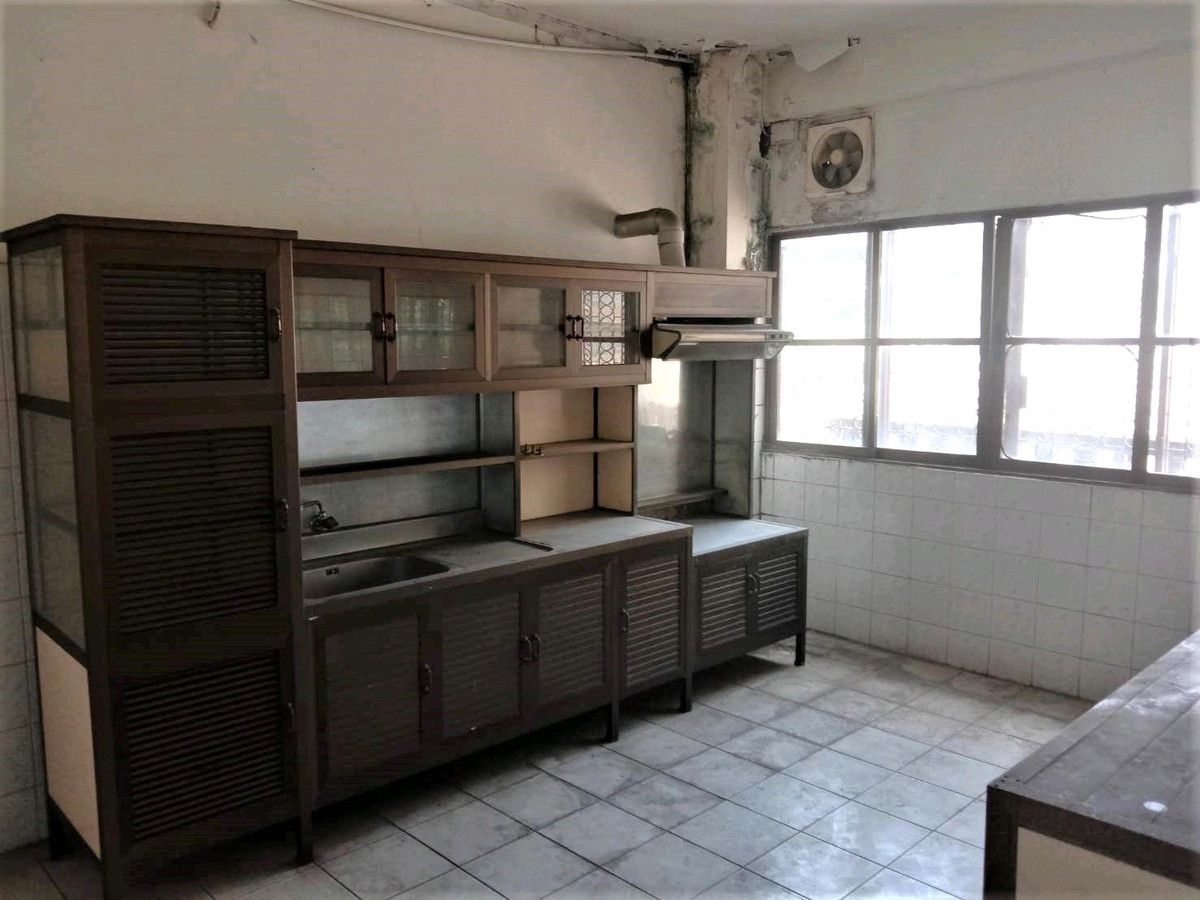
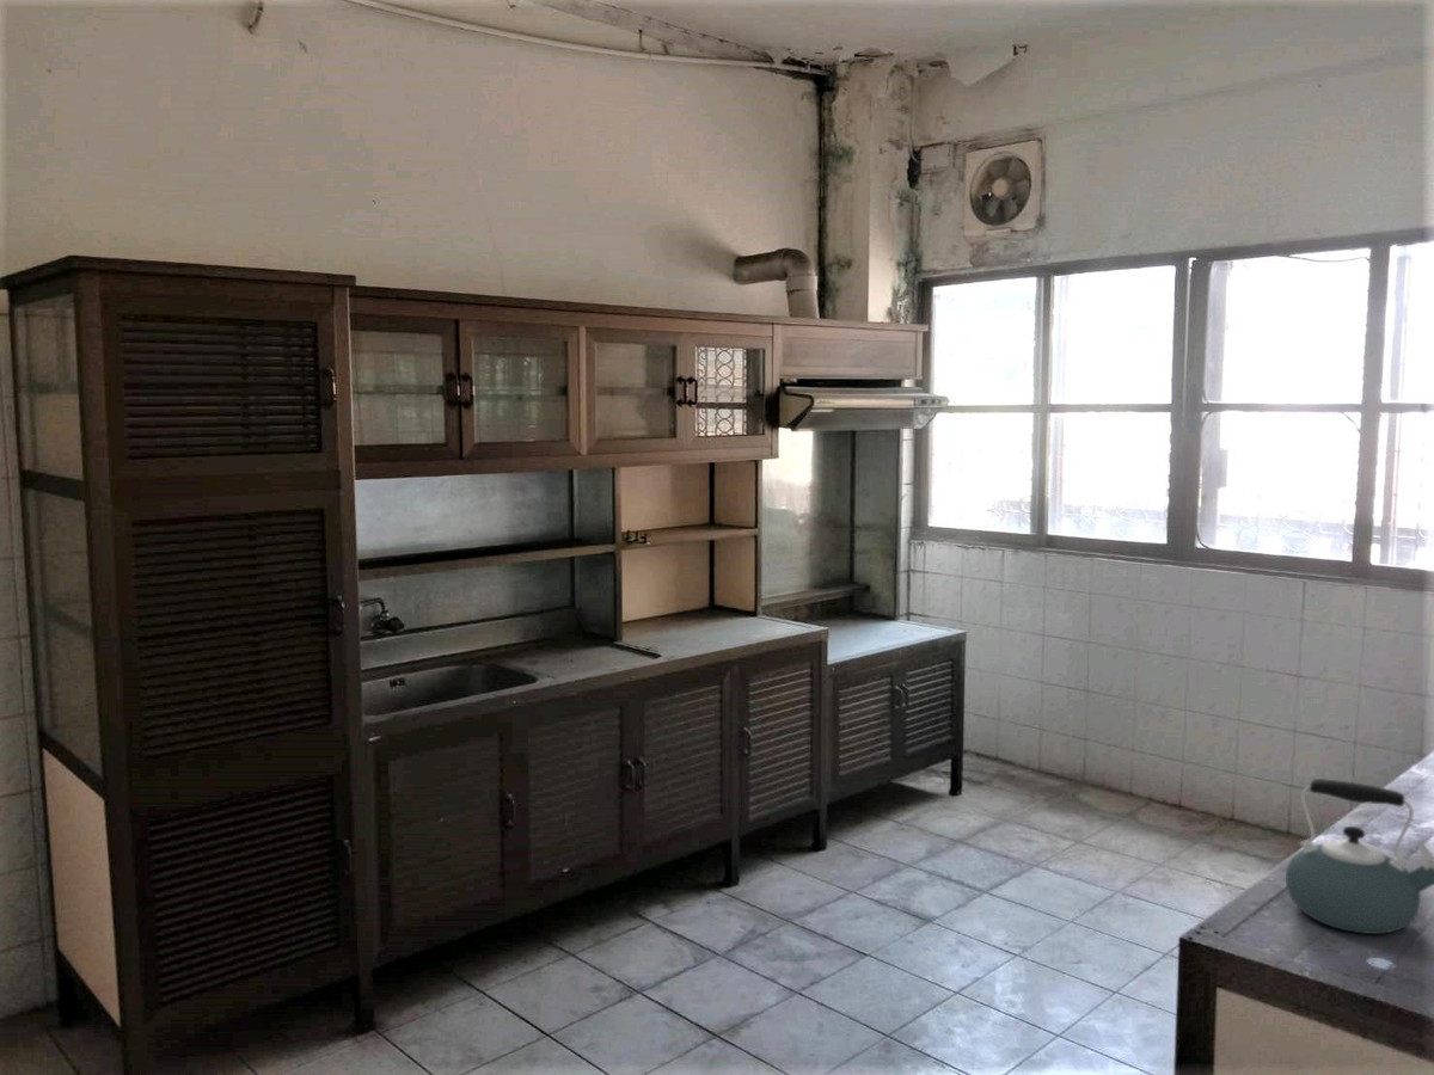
+ kettle (1366, 853)
